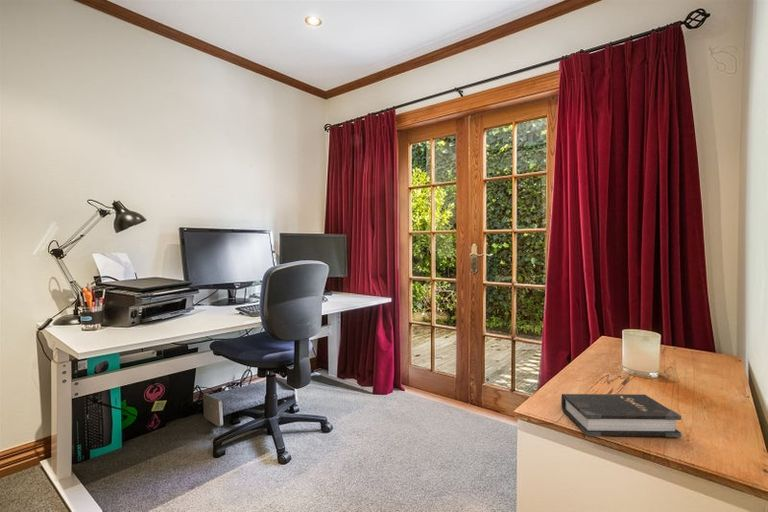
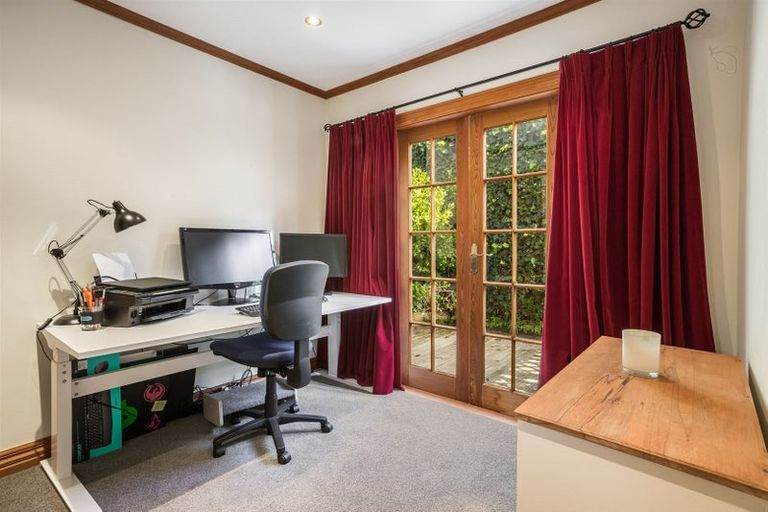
- hardback book (616, 412)
